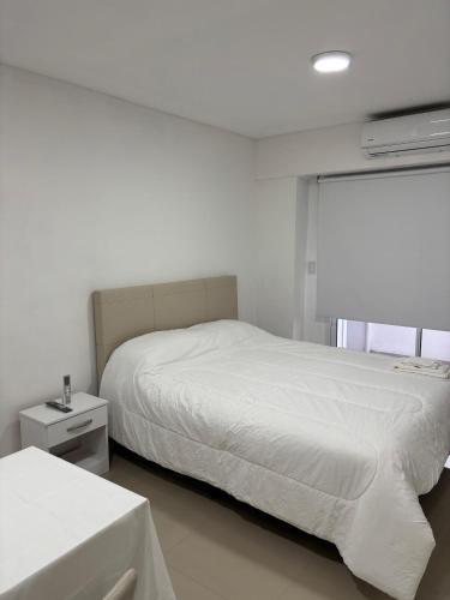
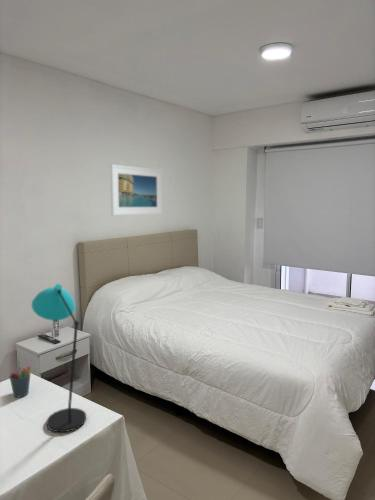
+ desk lamp (72, 354)
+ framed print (138, 191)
+ pen holder (20, 379)
